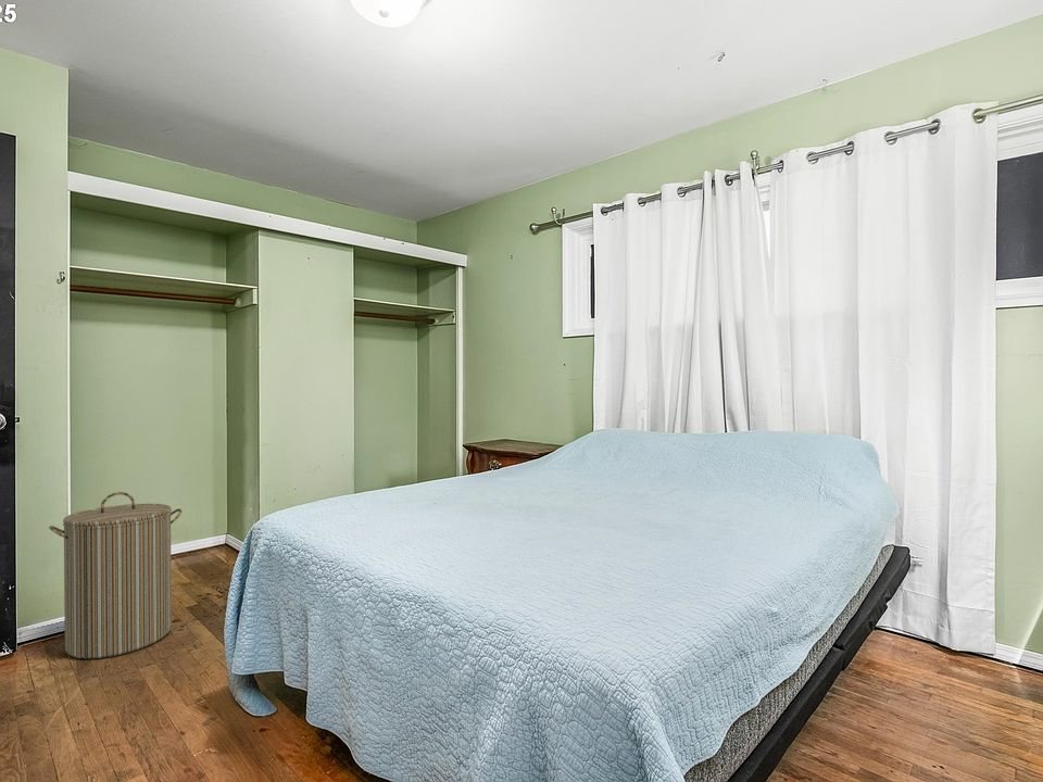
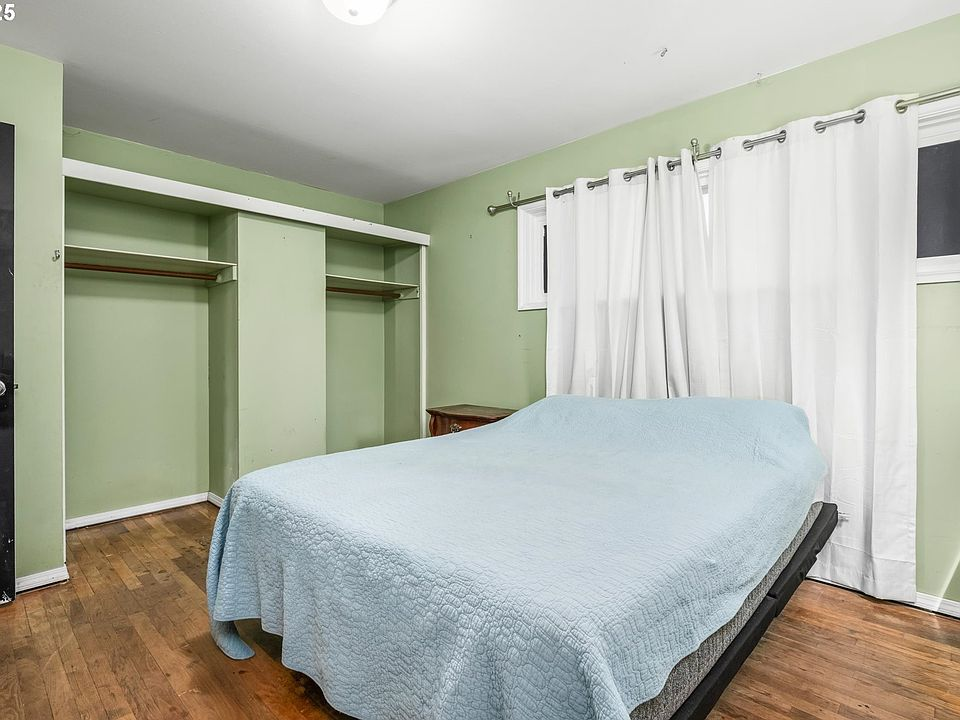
- laundry hamper (120, 565)
